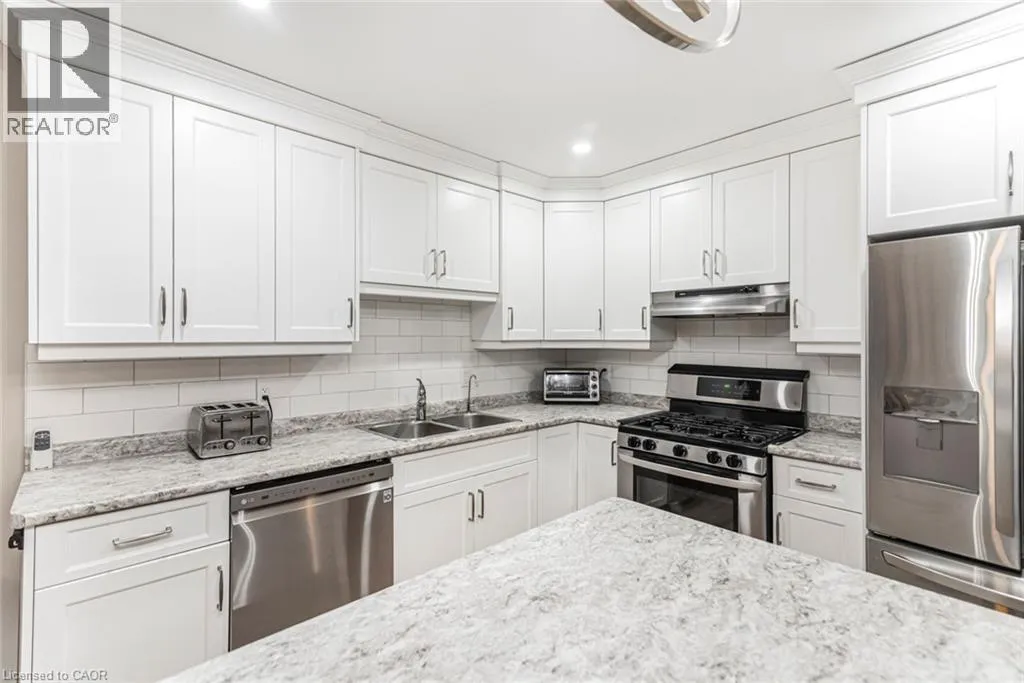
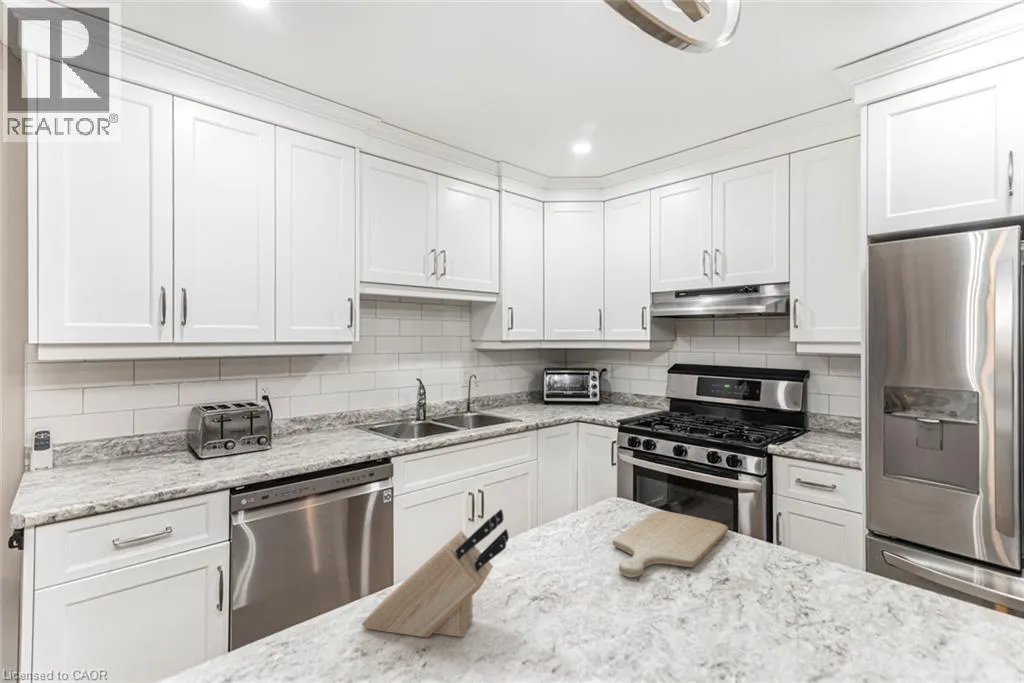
+ knife block (438, 566)
+ chopping board (663, 542)
